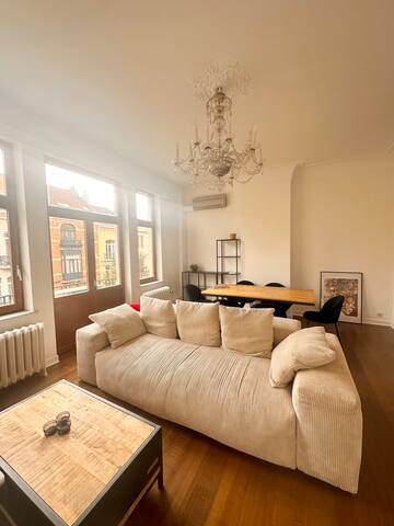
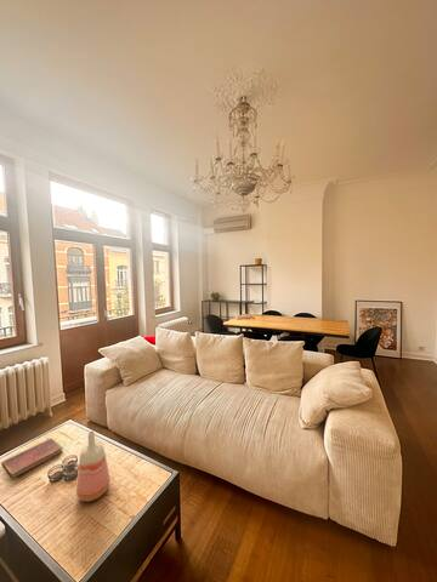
+ vase (92, 462)
+ diary (33, 456)
